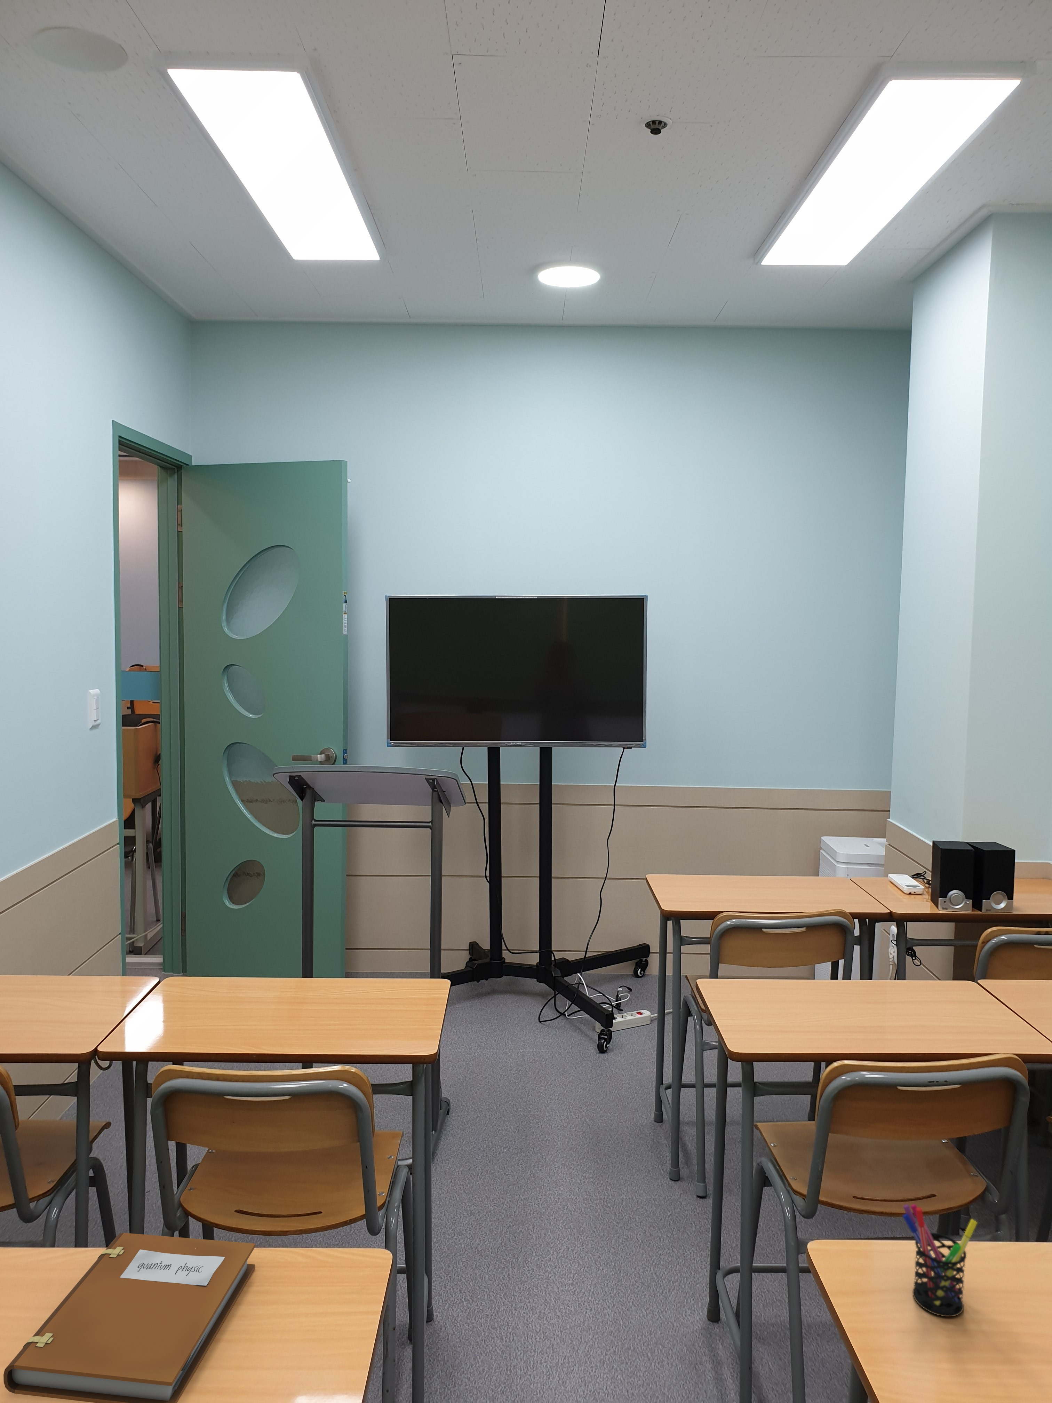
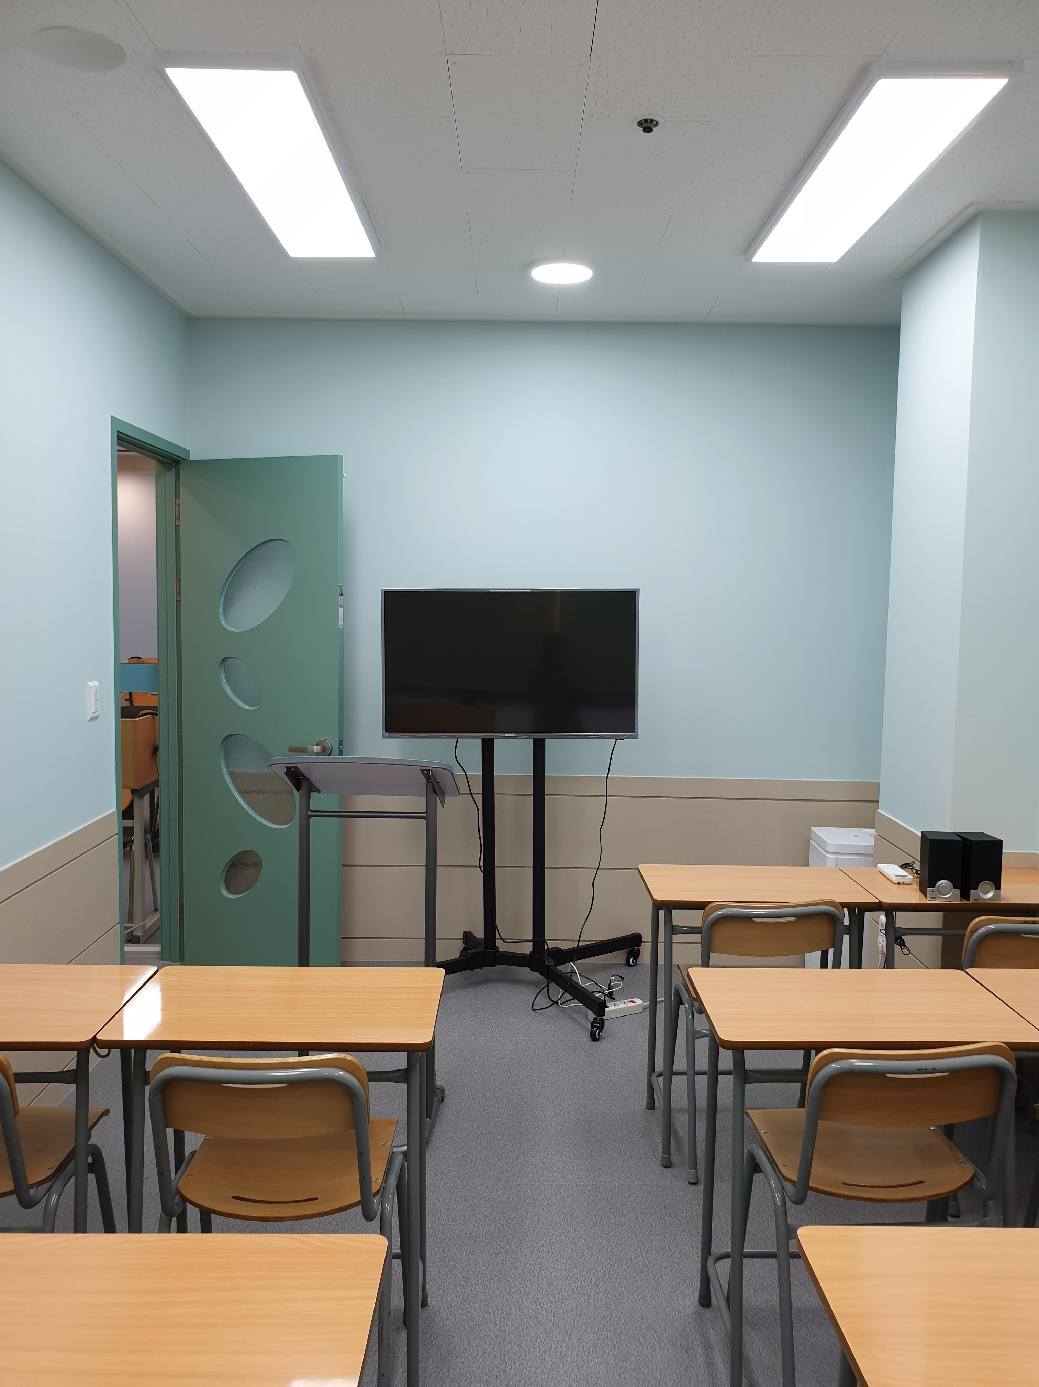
- notebook (143, 1308)
- pen holder (940, 1258)
